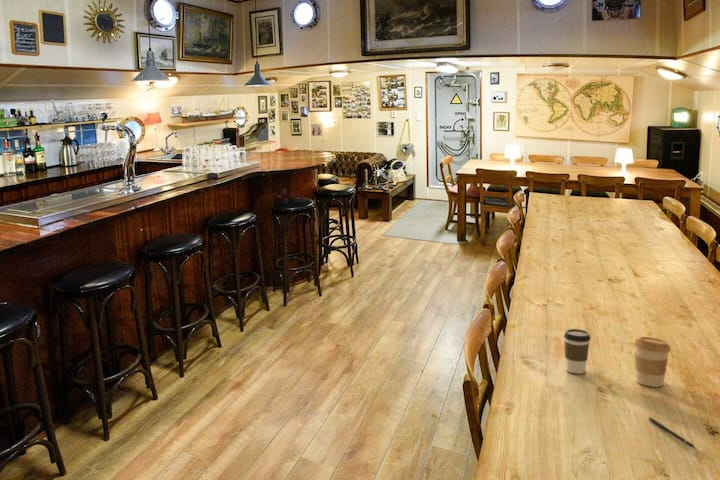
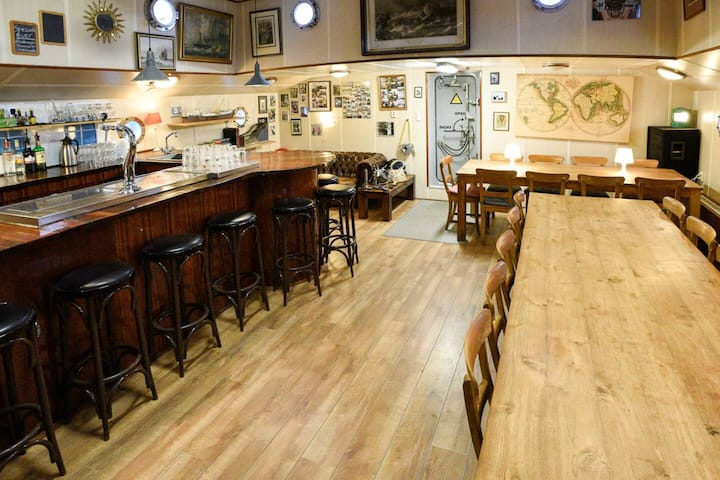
- coffee cup (576, 351)
- pen (671, 432)
- coffee cup (651, 360)
